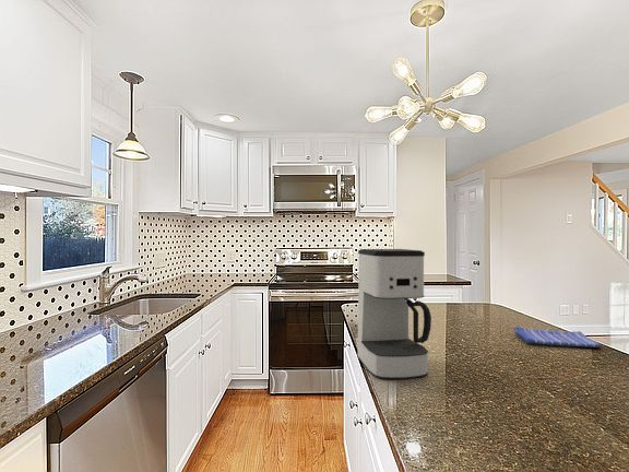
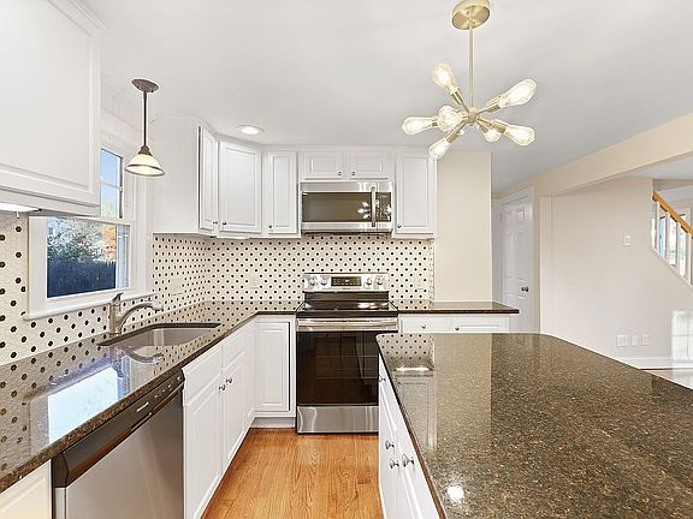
- dish towel (554, 335)
- coffee maker (396, 308)
